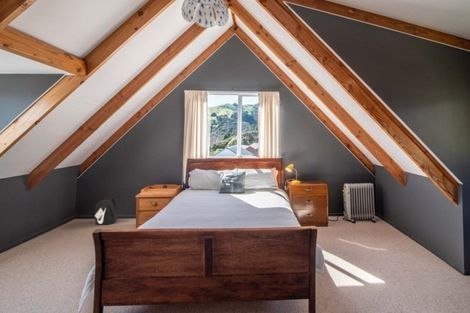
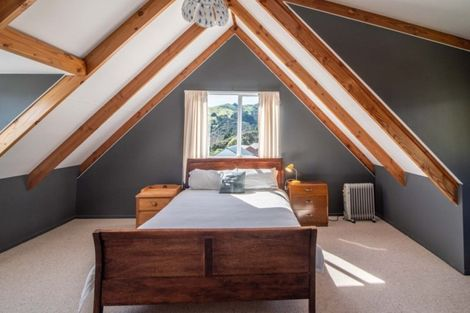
- backpack (107, 209)
